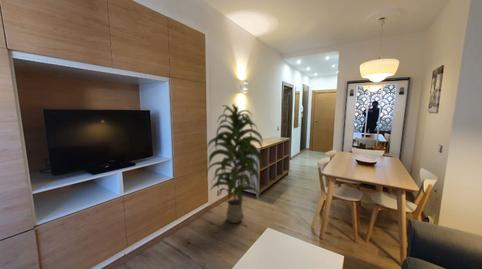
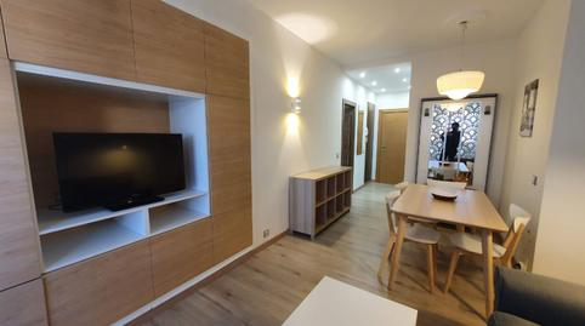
- indoor plant (234, 163)
